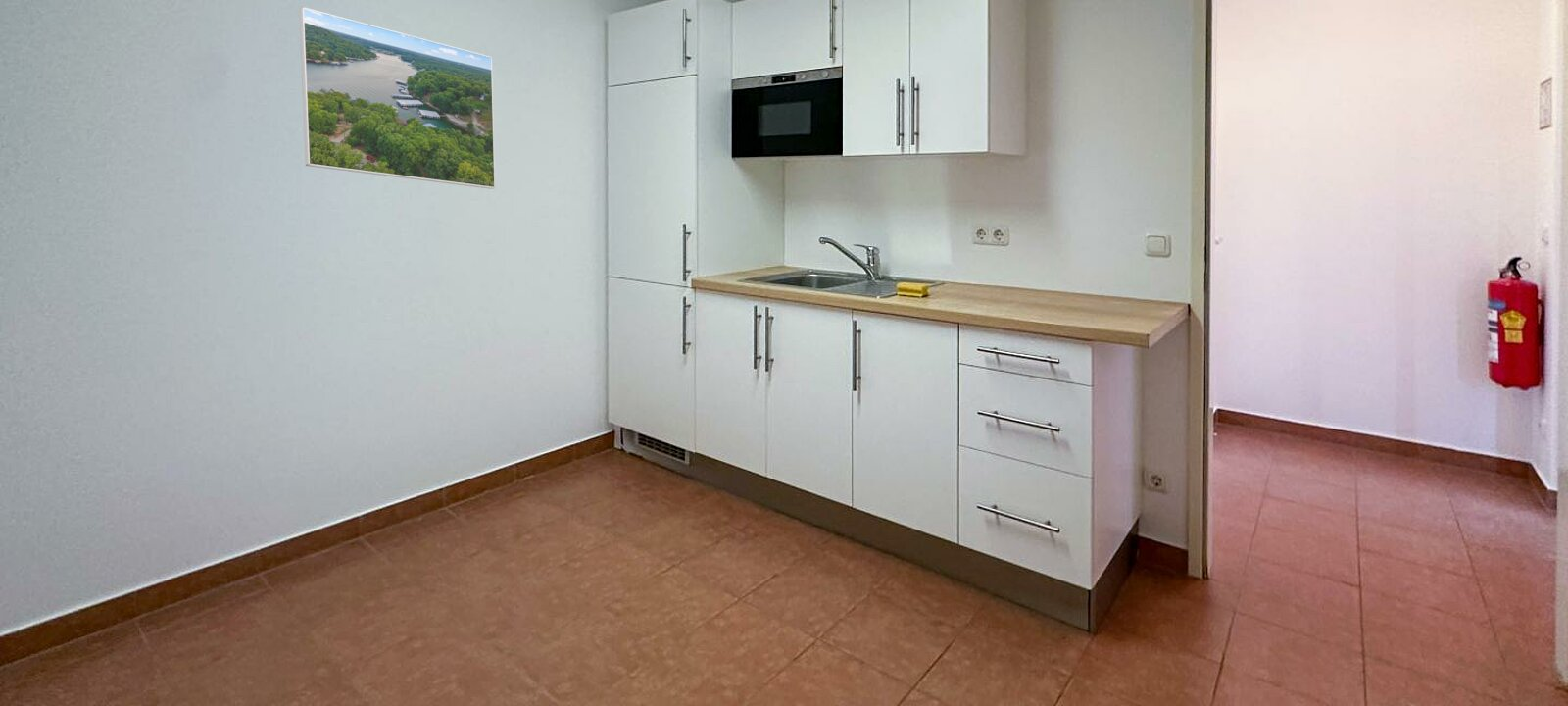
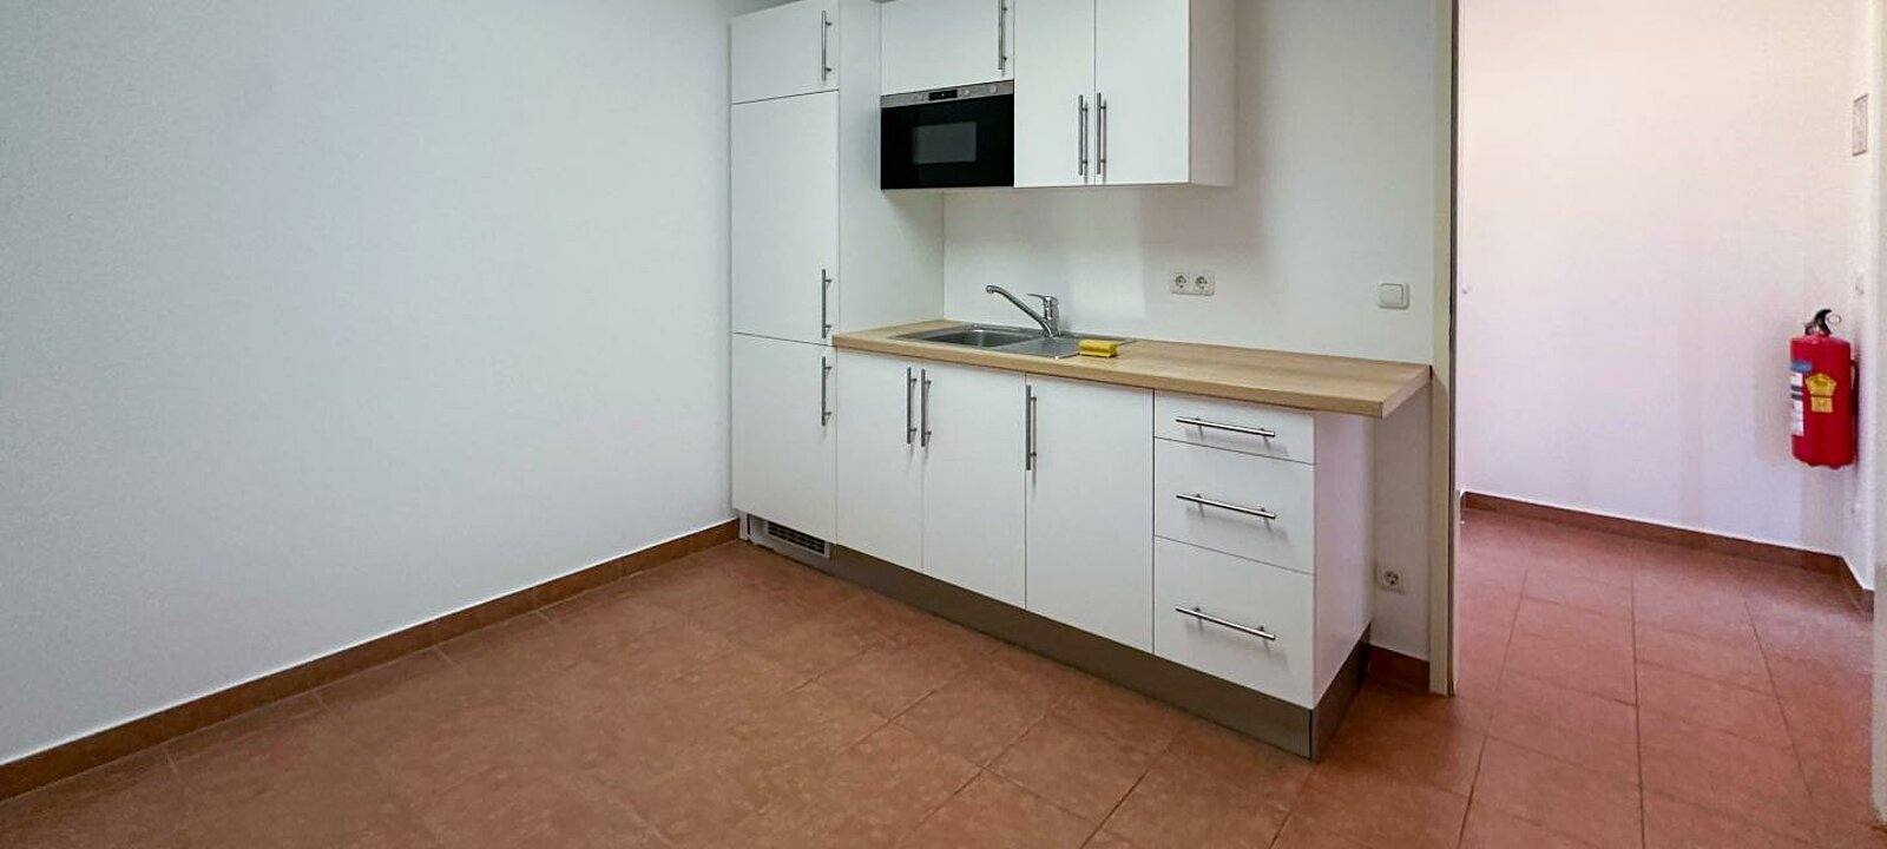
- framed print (406, 106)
